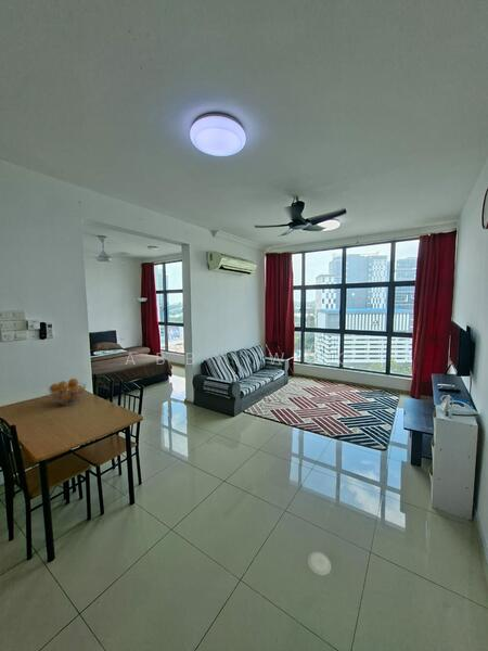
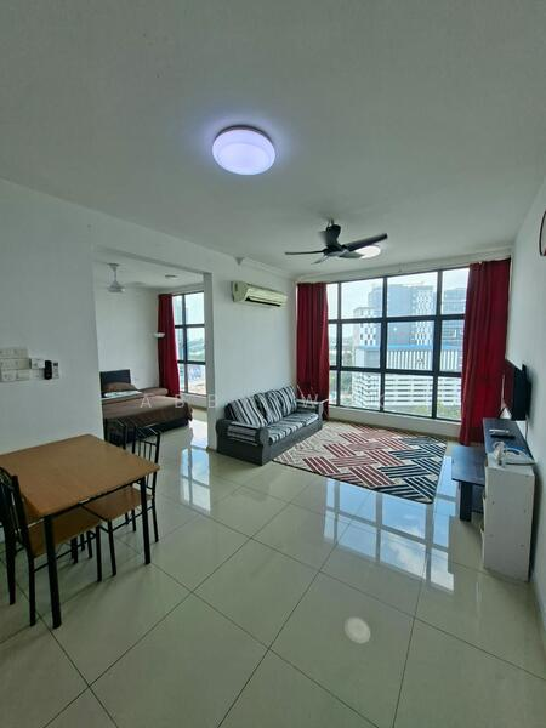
- fruit basket (67, 391)
